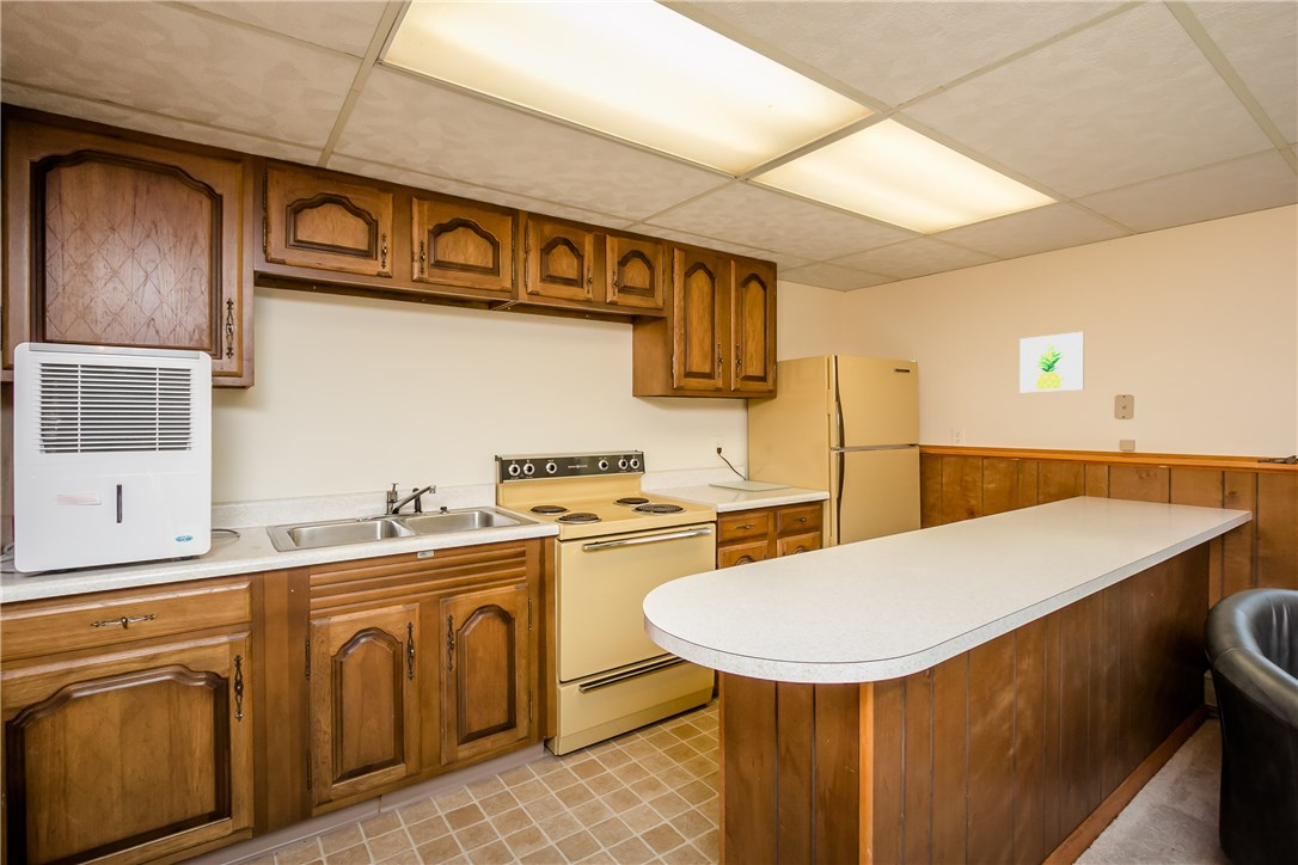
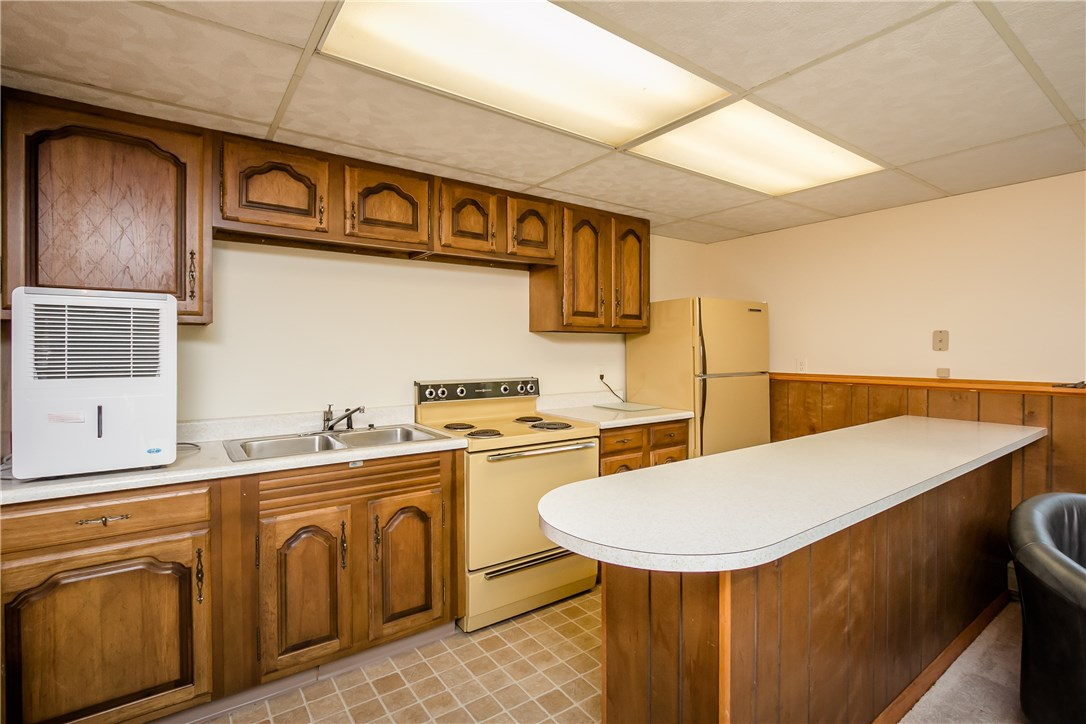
- wall art (1051, 363)
